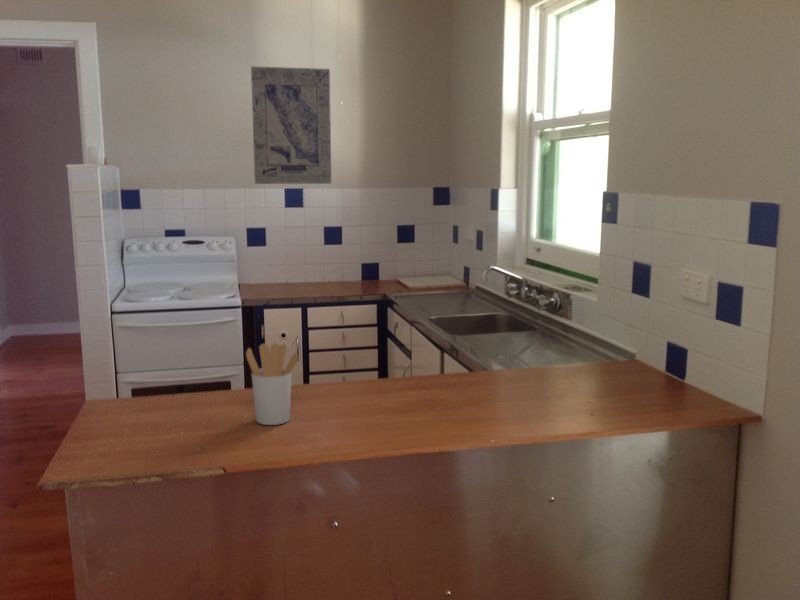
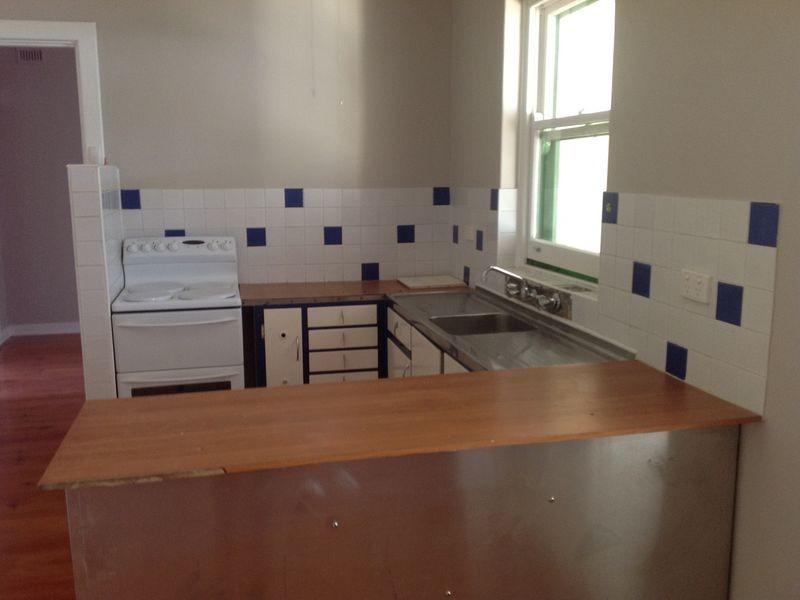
- wall art (292, 126)
- utensil holder (272, 381)
